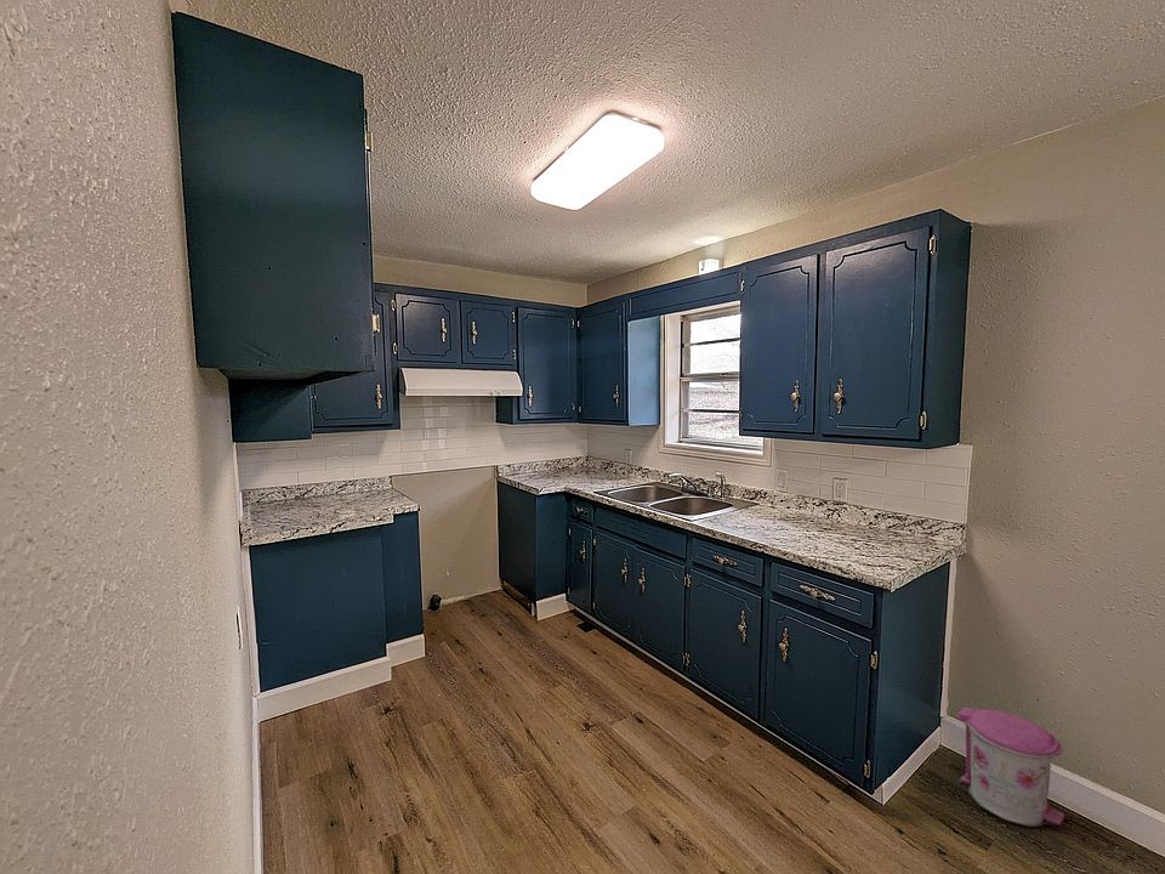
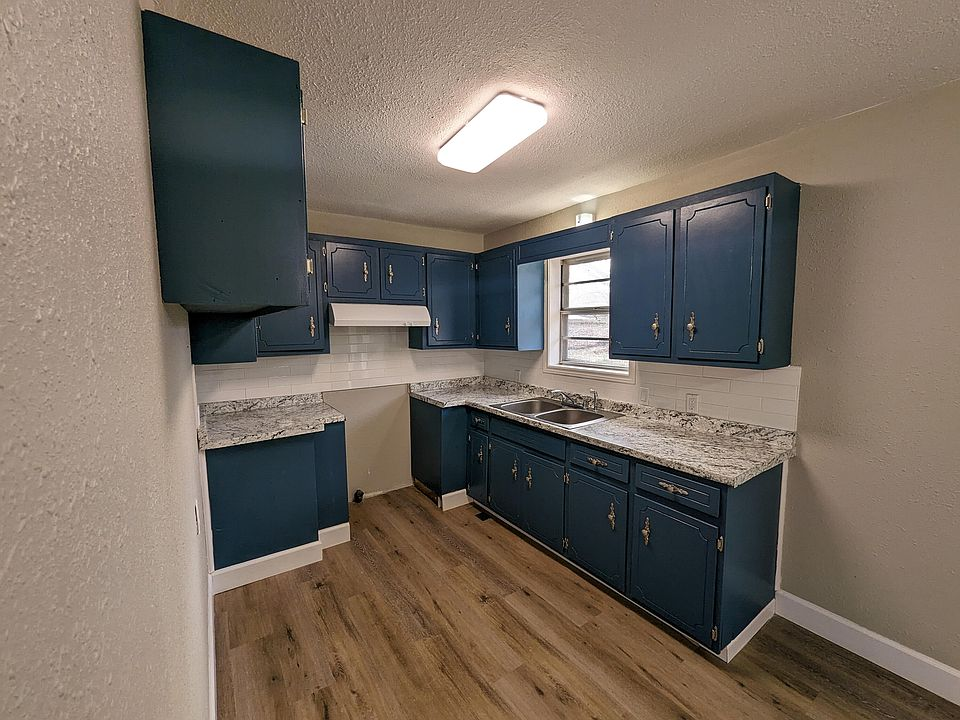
- trash can (1007, 762)
